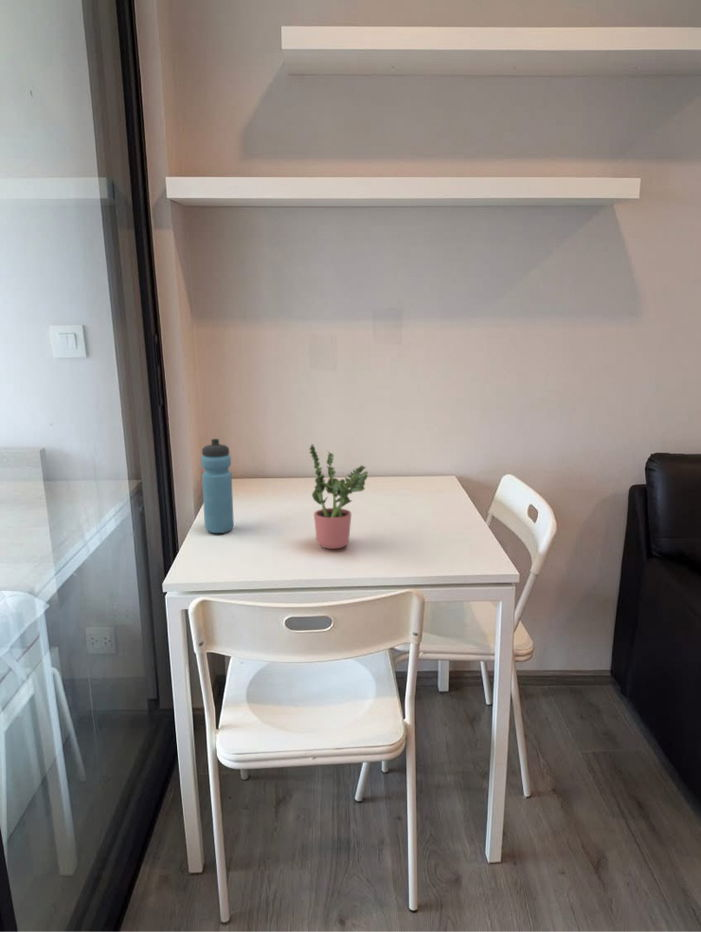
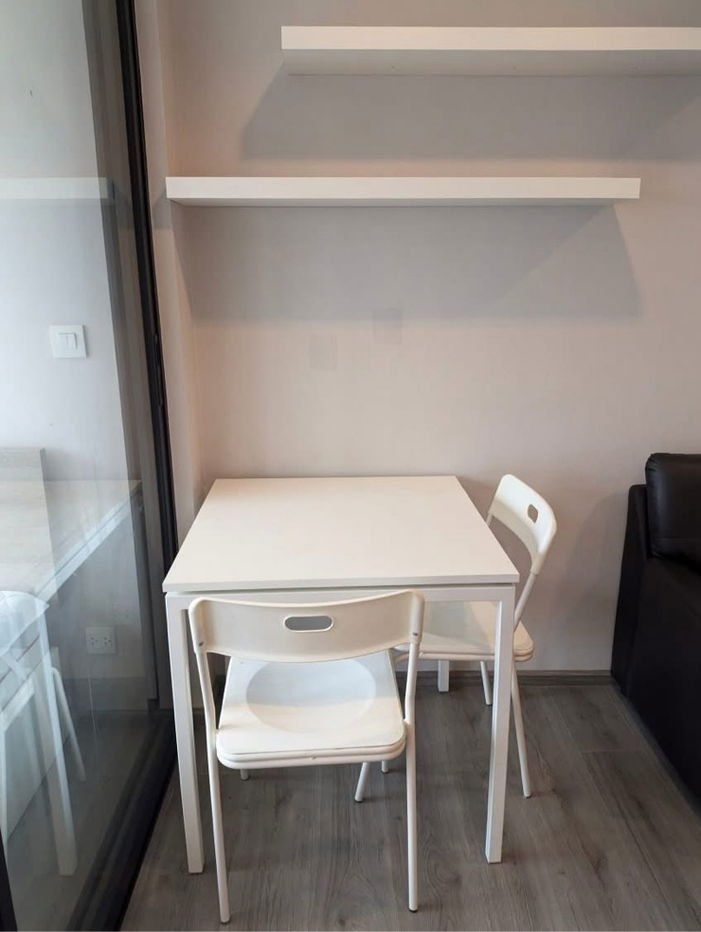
- potted plant (345, 493)
- water bottle (217, 484)
